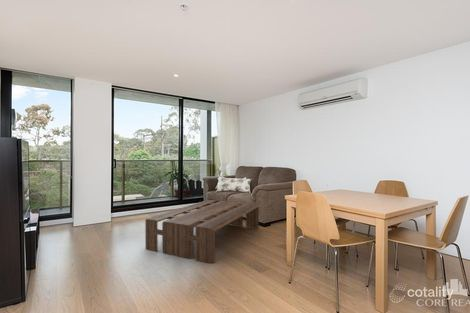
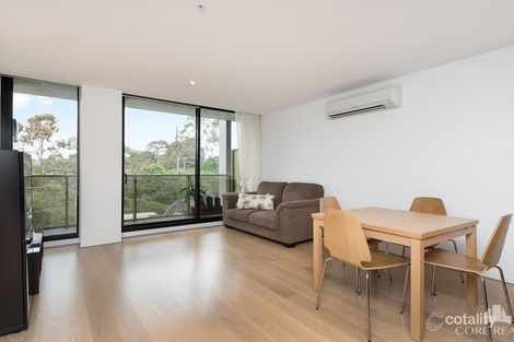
- coffee table (208, 223)
